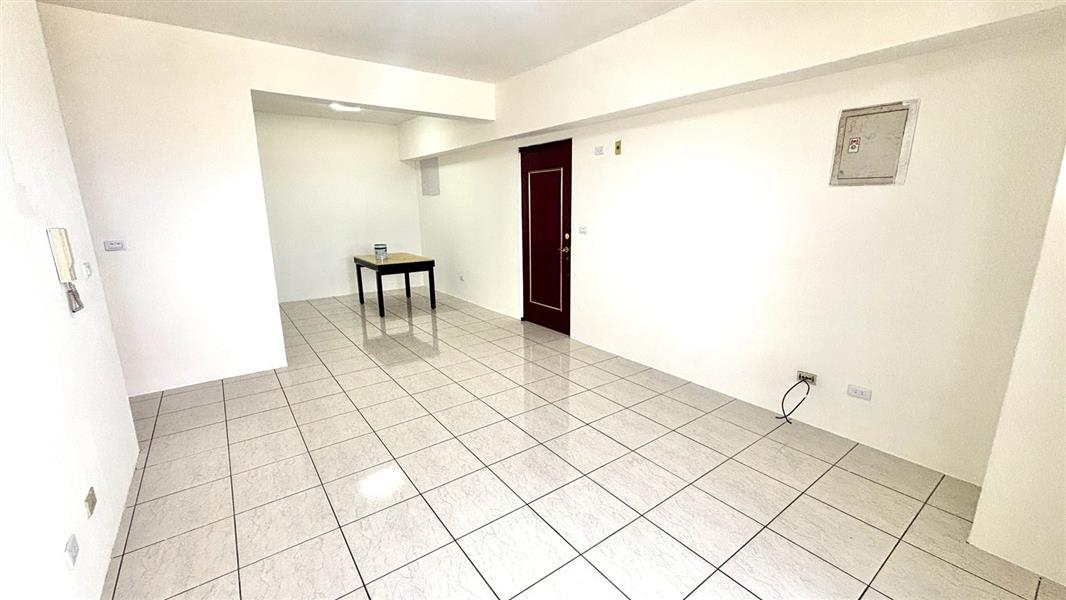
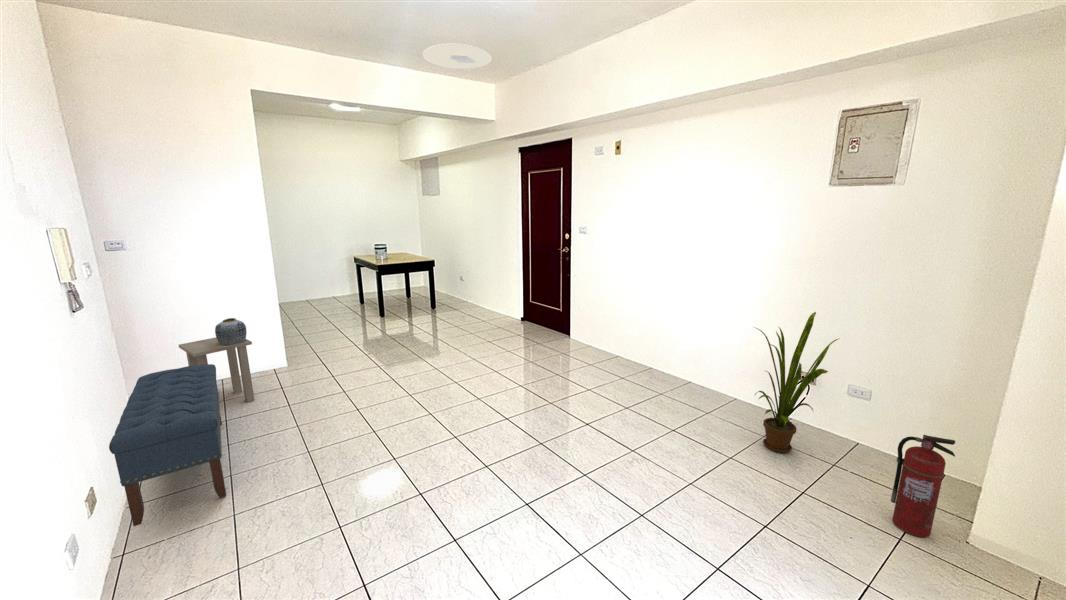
+ bench (179, 428)
+ ceiling light (457, 53)
+ side table (229, 368)
+ house plant (784, 382)
+ decorative jar (231, 330)
+ fire extinguisher (919, 481)
